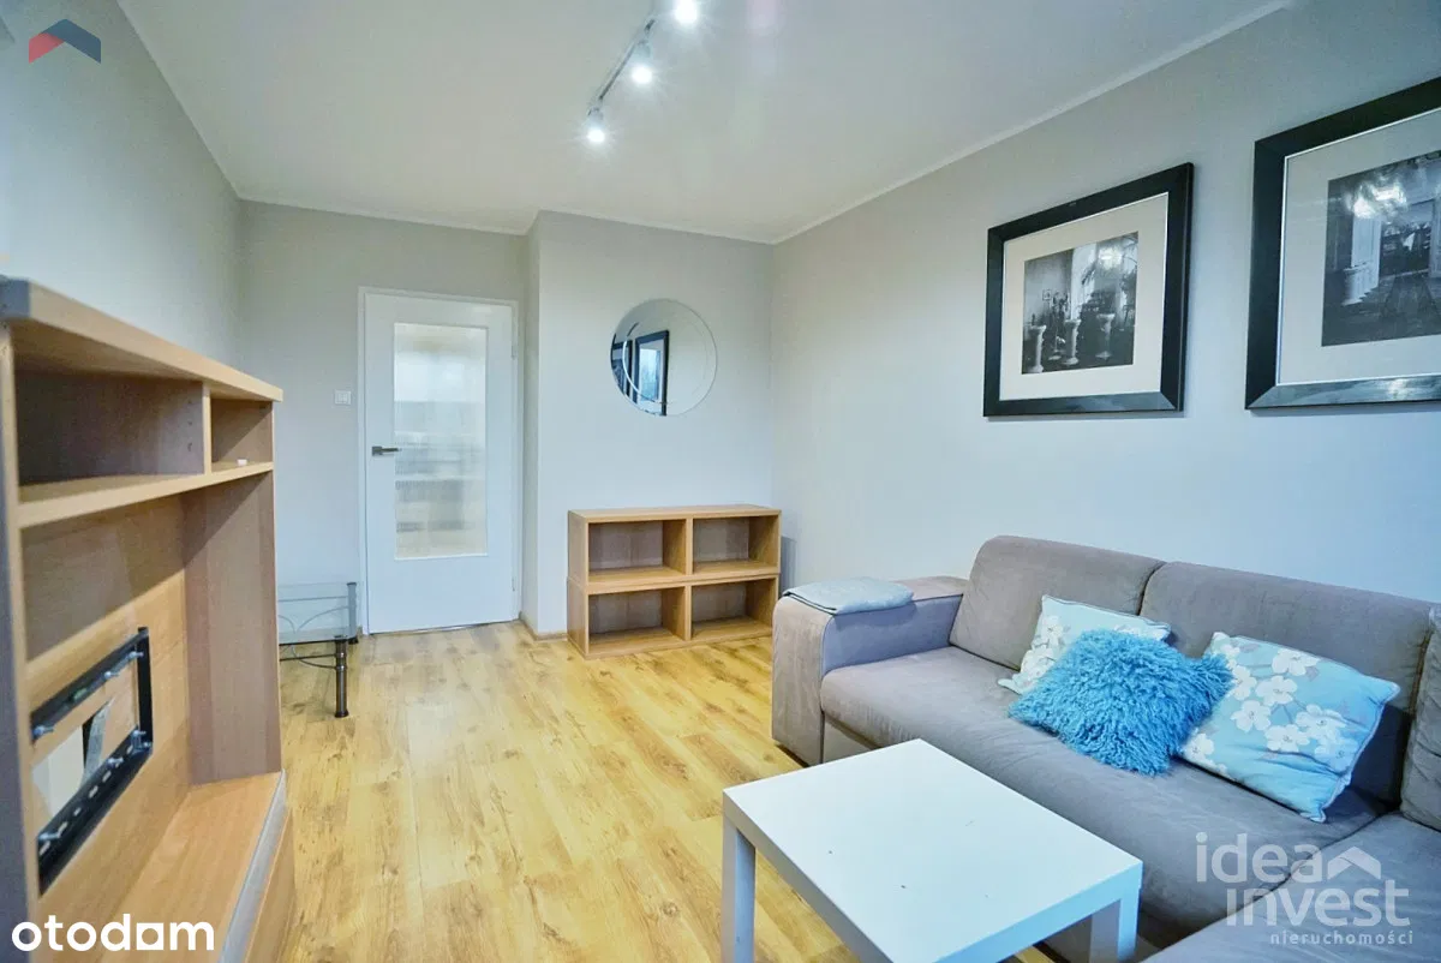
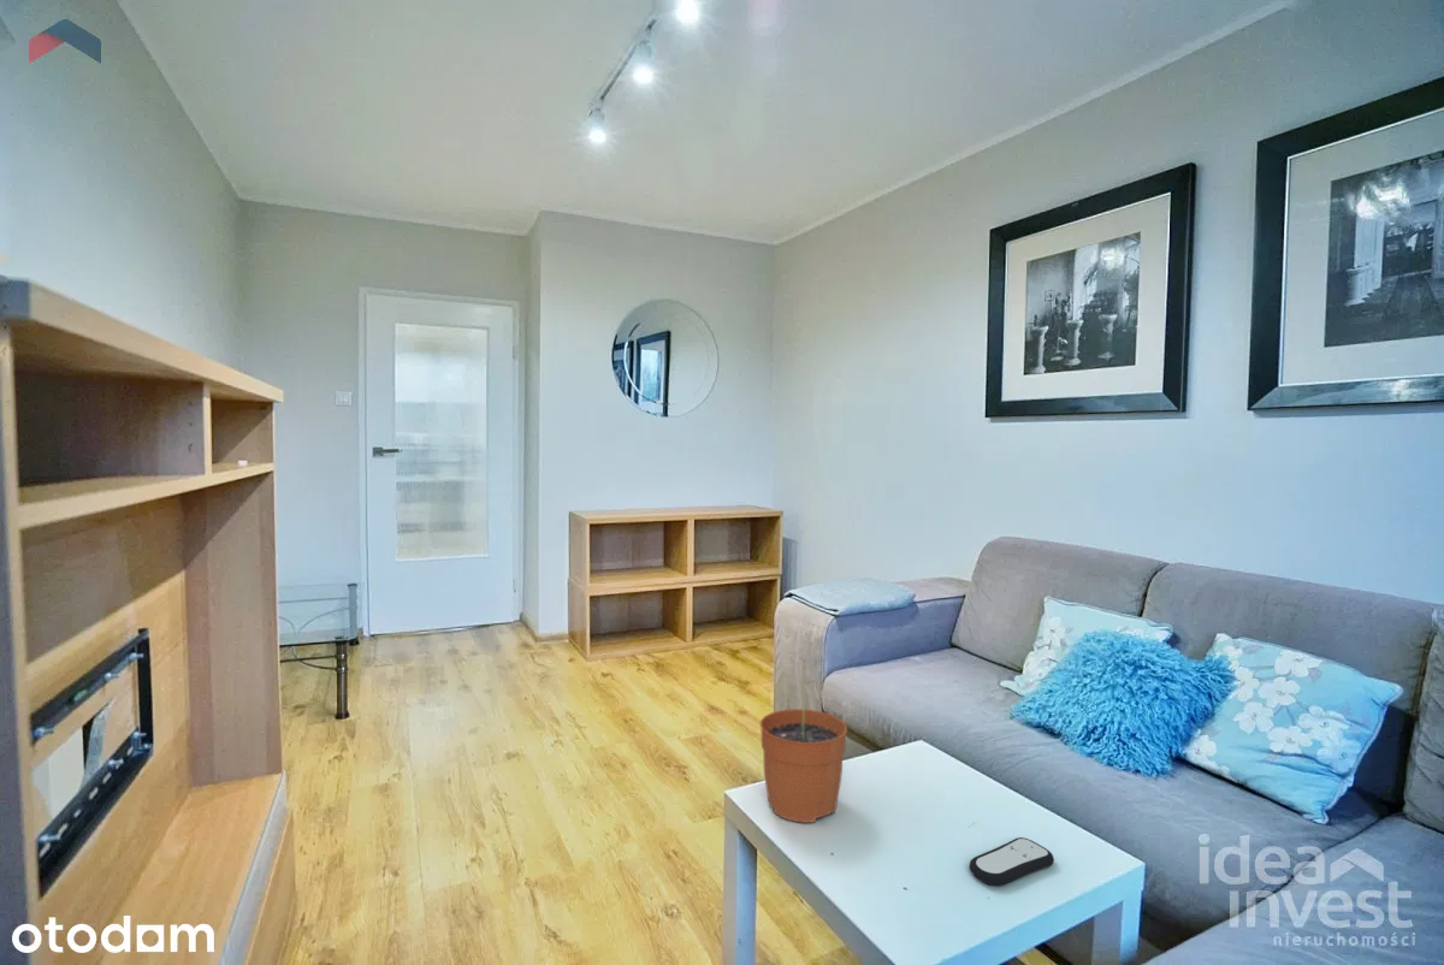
+ remote control (1010, 860)
+ plant pot (803, 744)
